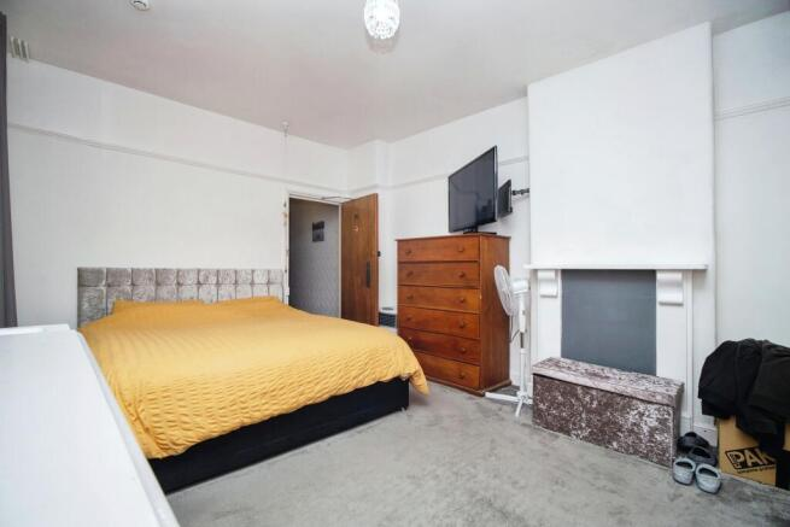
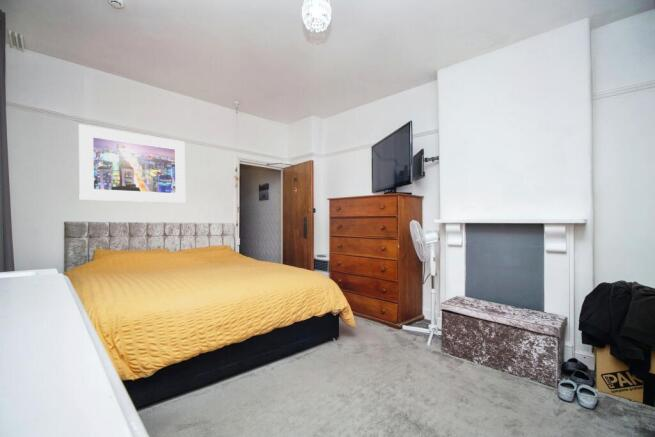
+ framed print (137, 167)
